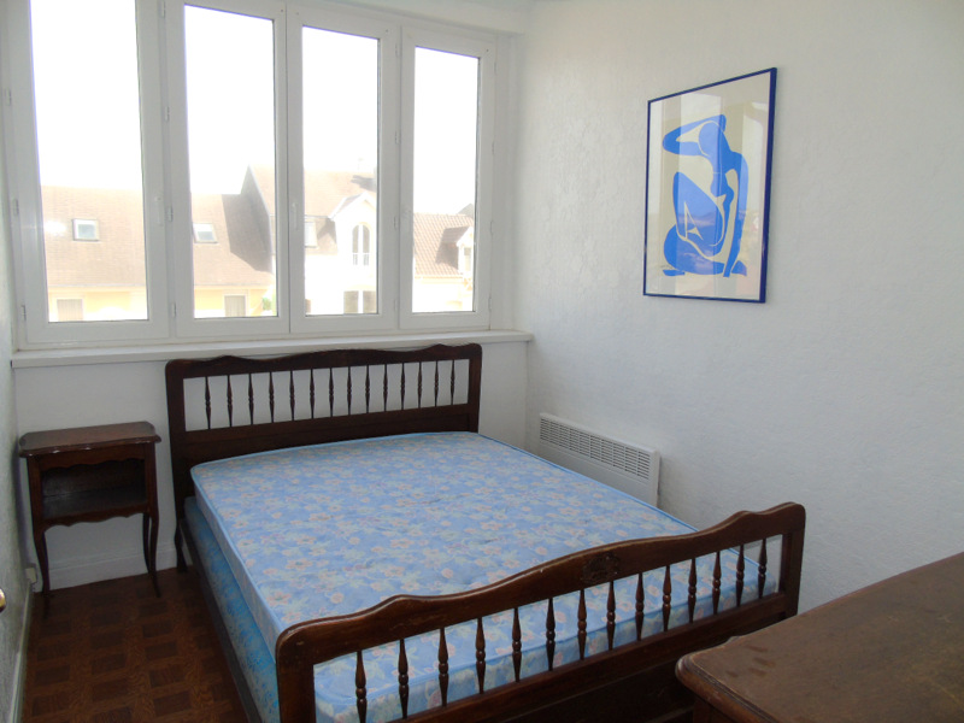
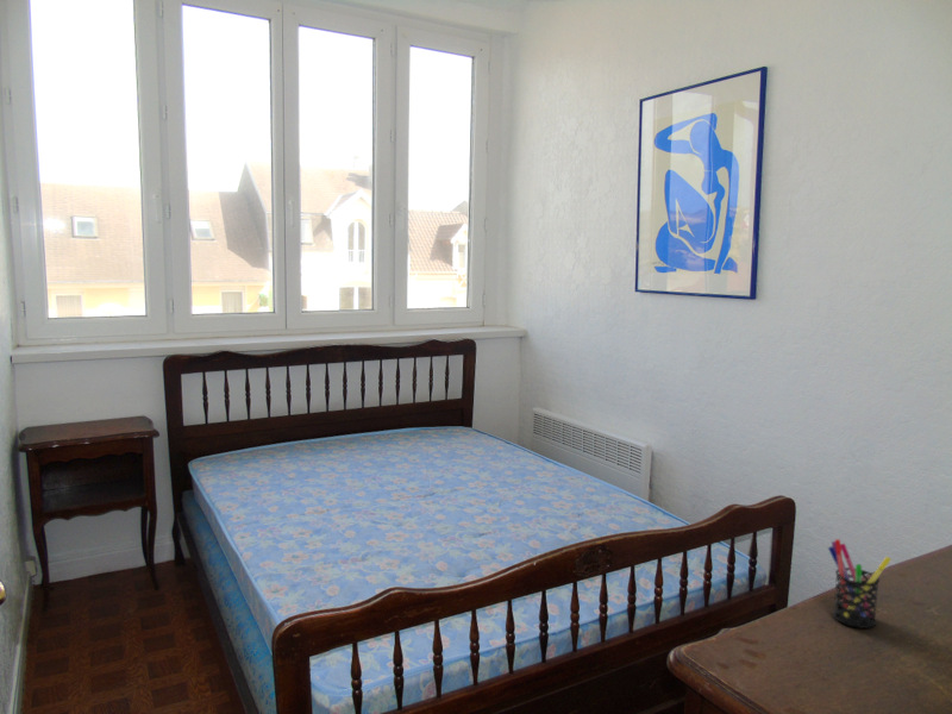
+ pen holder (854, 582)
